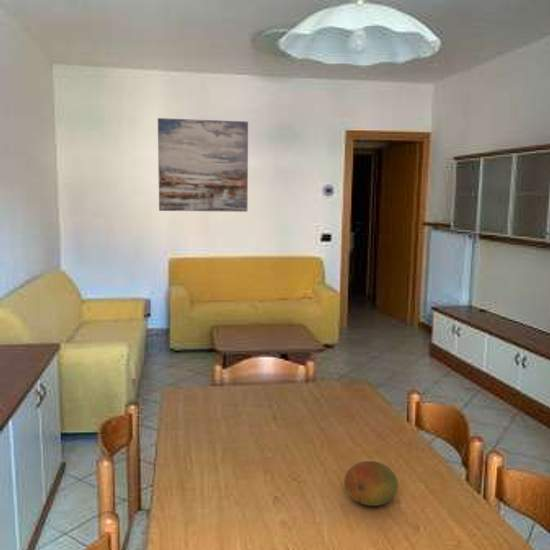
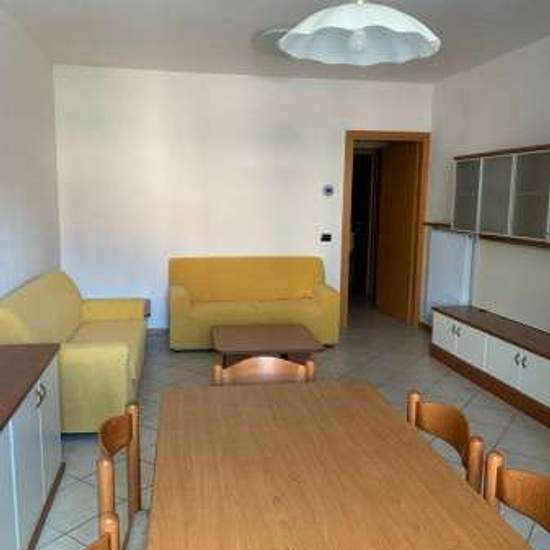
- wall art (203, 166)
- fruit (372, 481)
